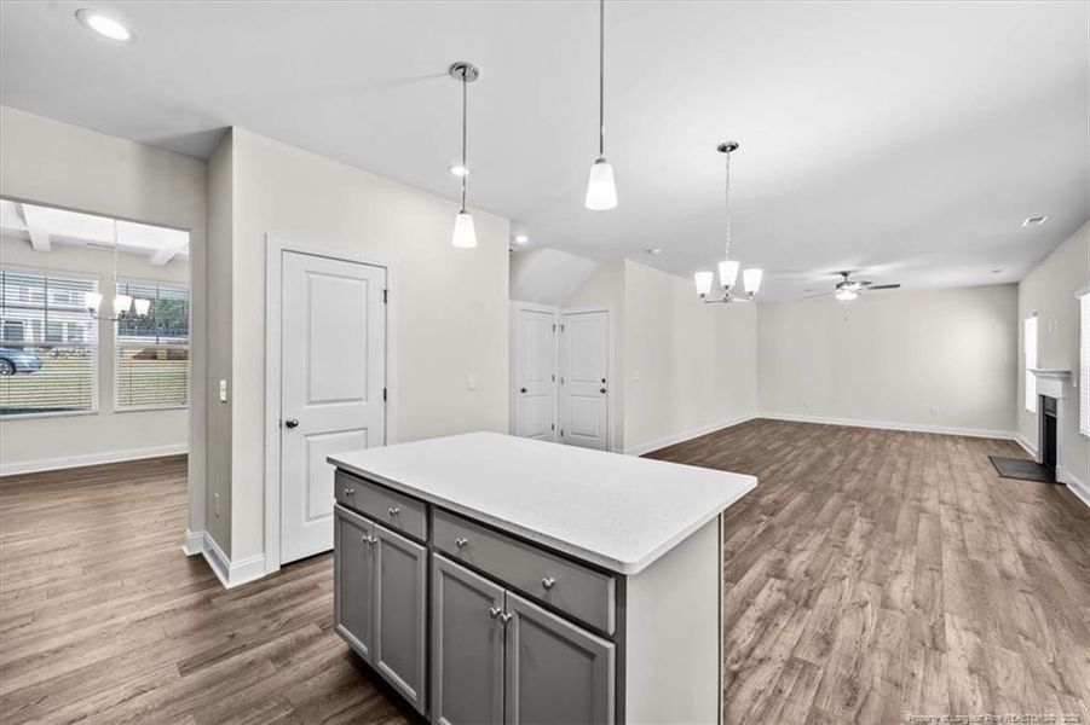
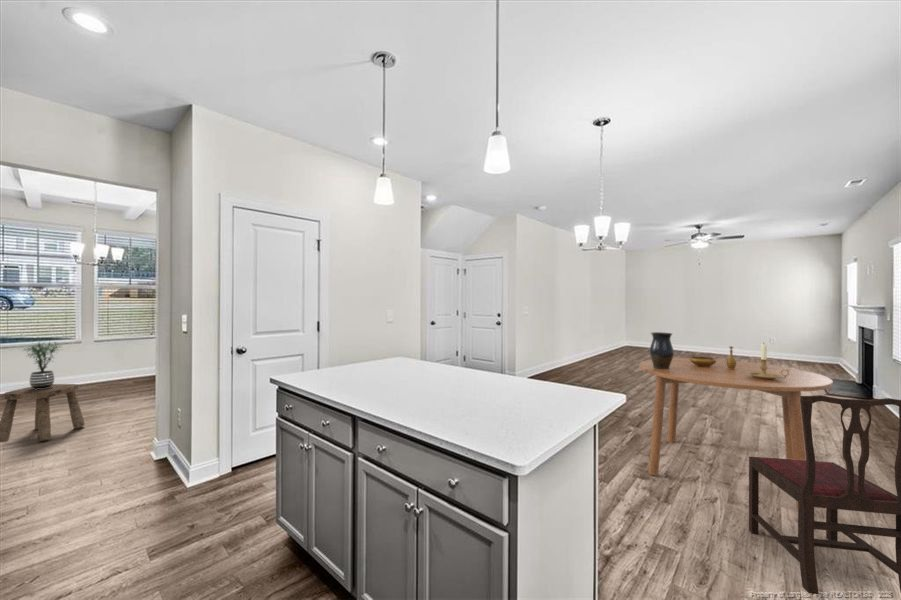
+ potted plant (42, 364)
+ dining table (727, 387)
+ decorative bowl (712, 358)
+ vase (661, 350)
+ dining chair (822, 475)
+ candle holder (763, 360)
+ stool (42, 411)
